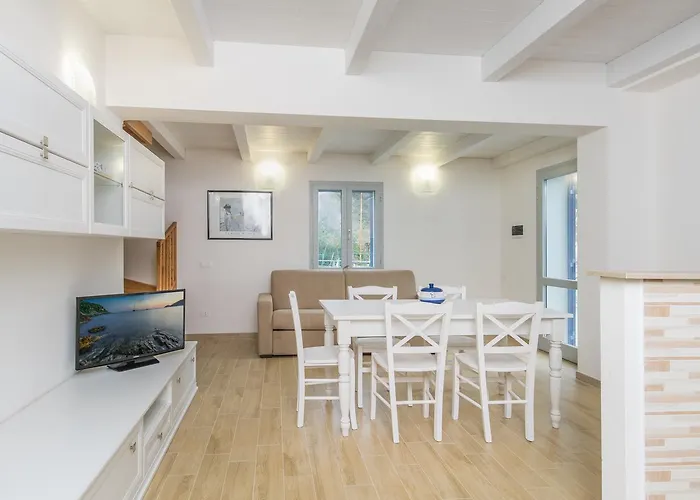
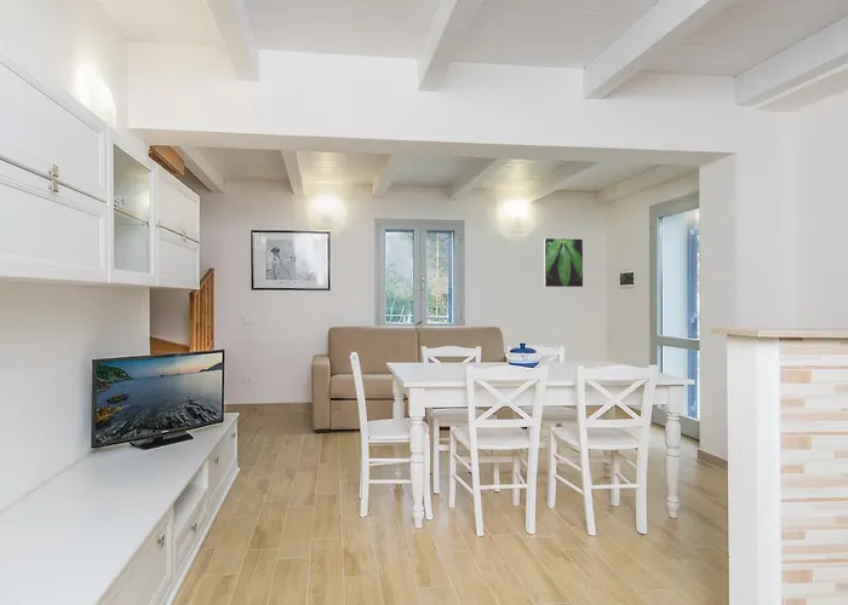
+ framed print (563, 263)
